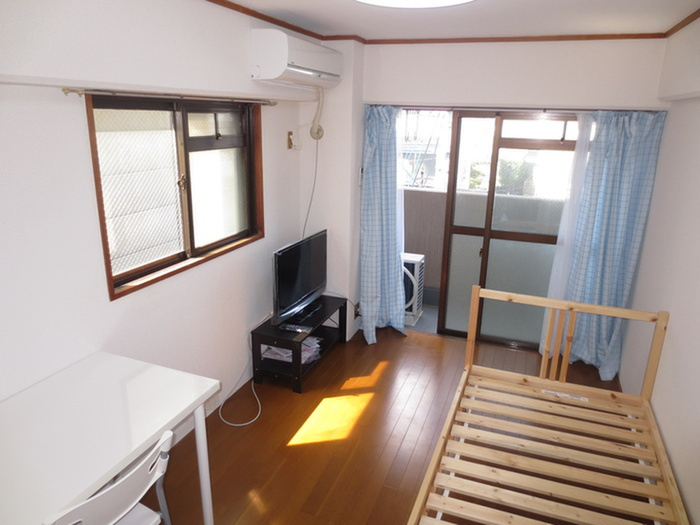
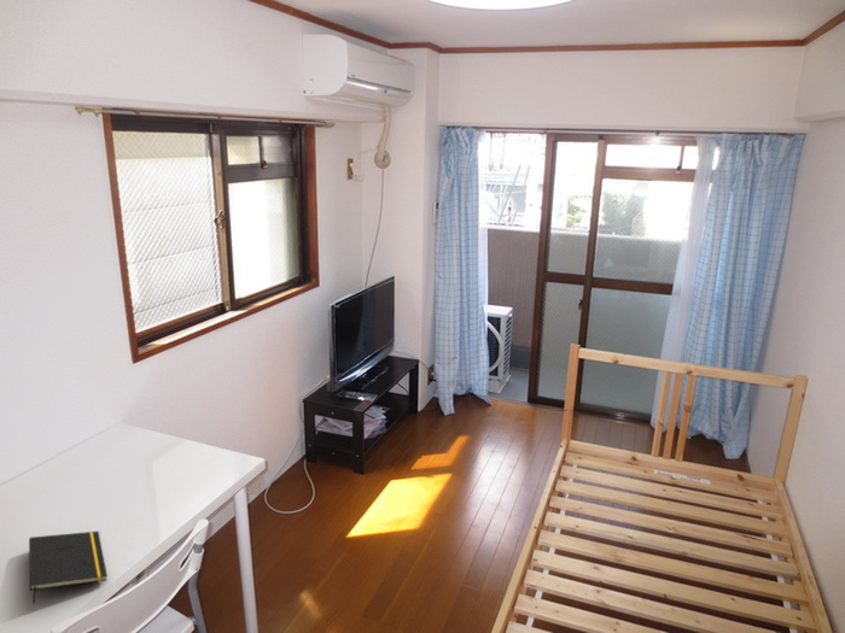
+ notepad (66, 558)
